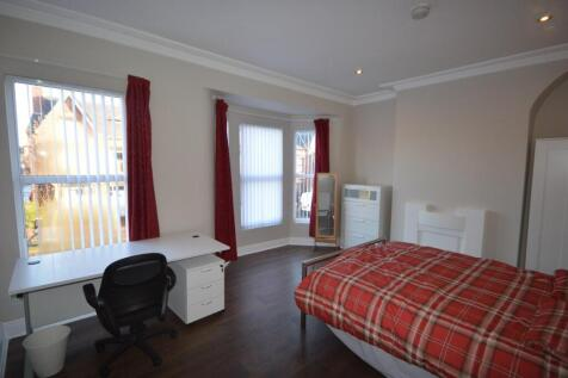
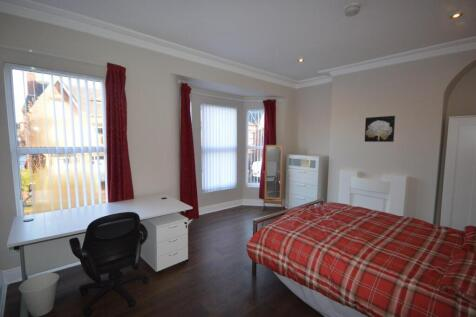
+ wall art (379, 129)
